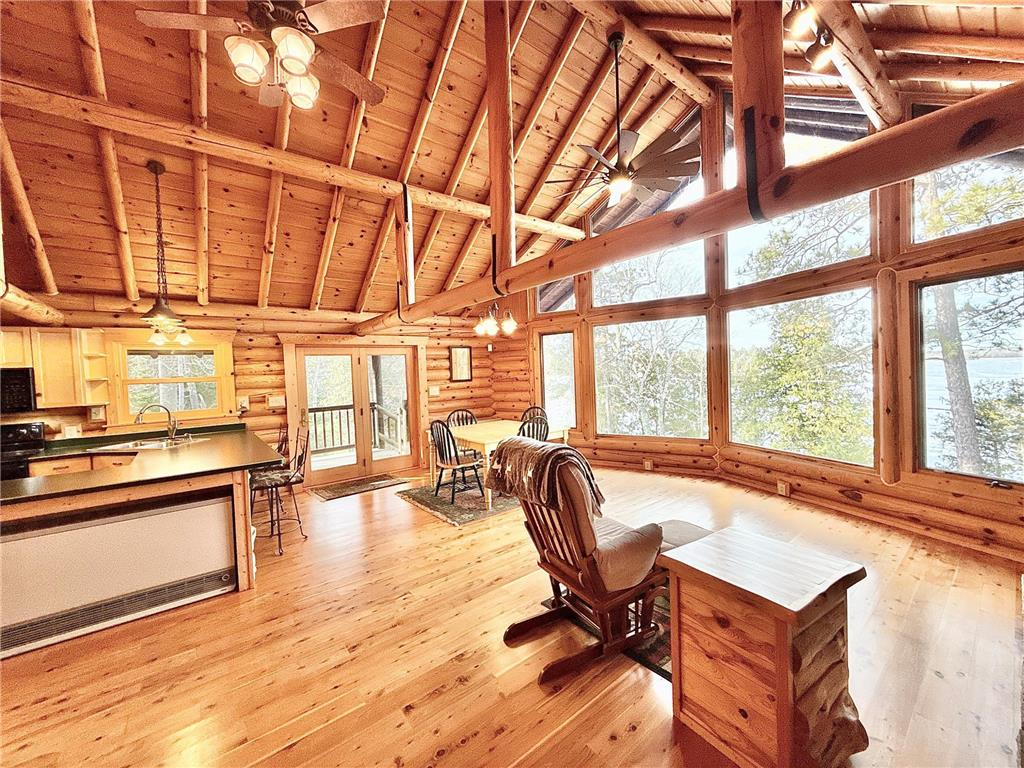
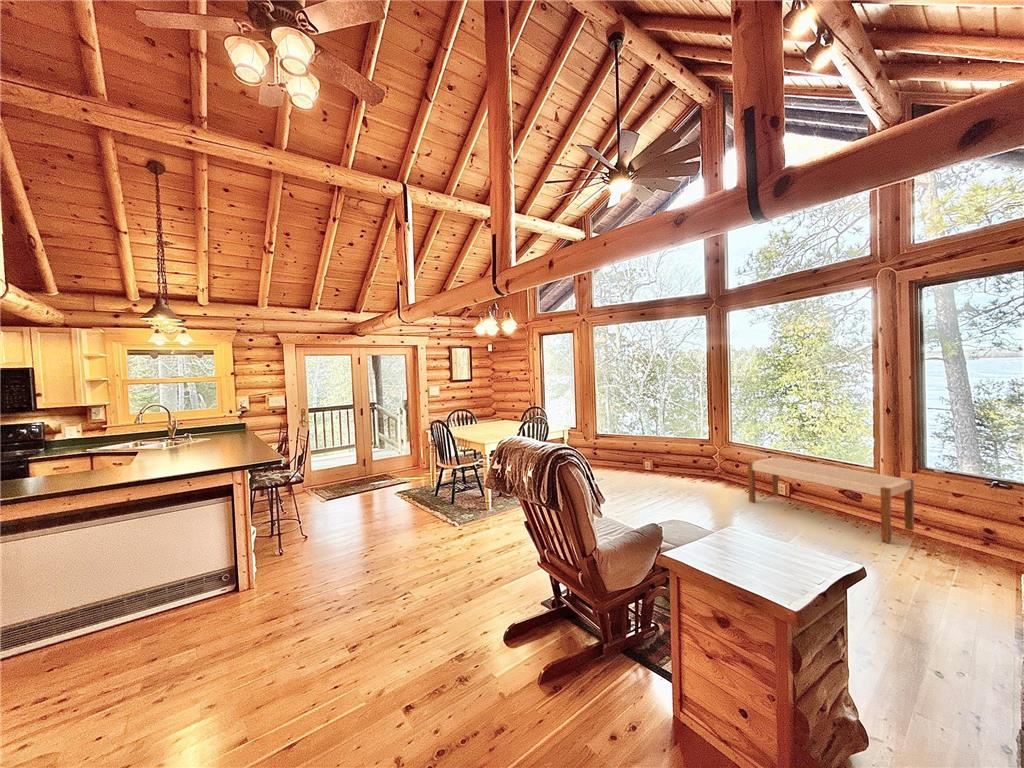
+ bench (823, 484)
